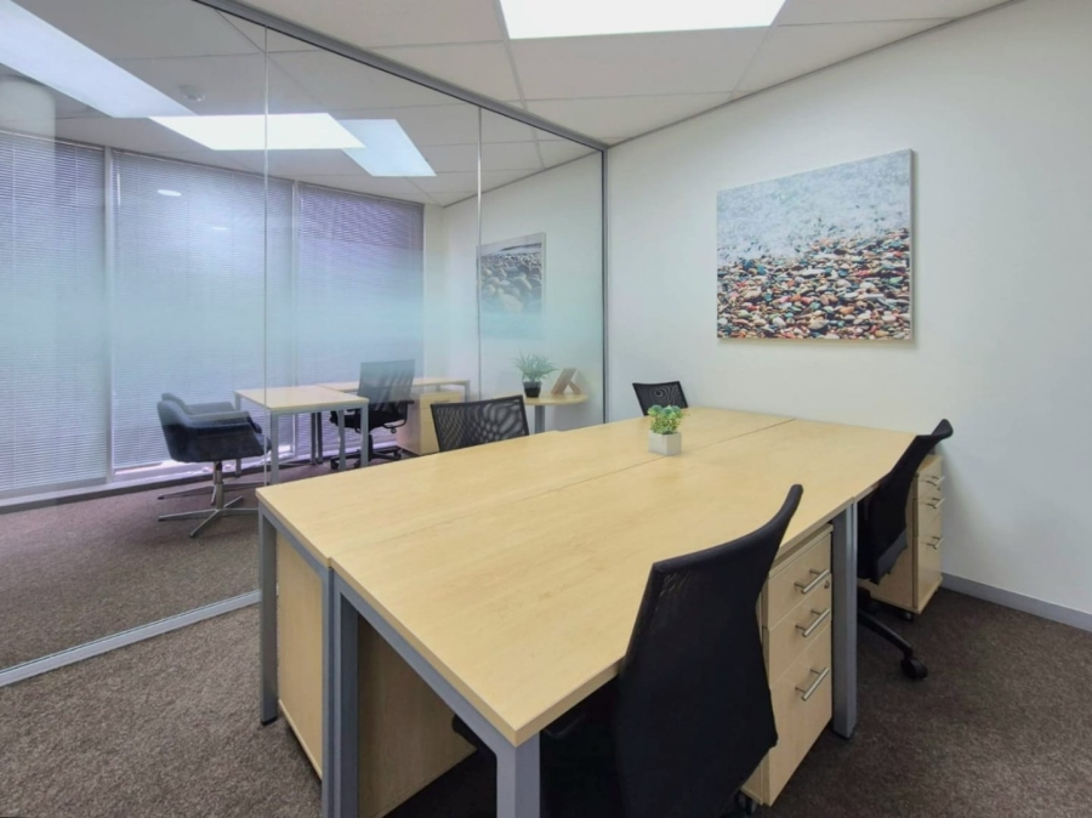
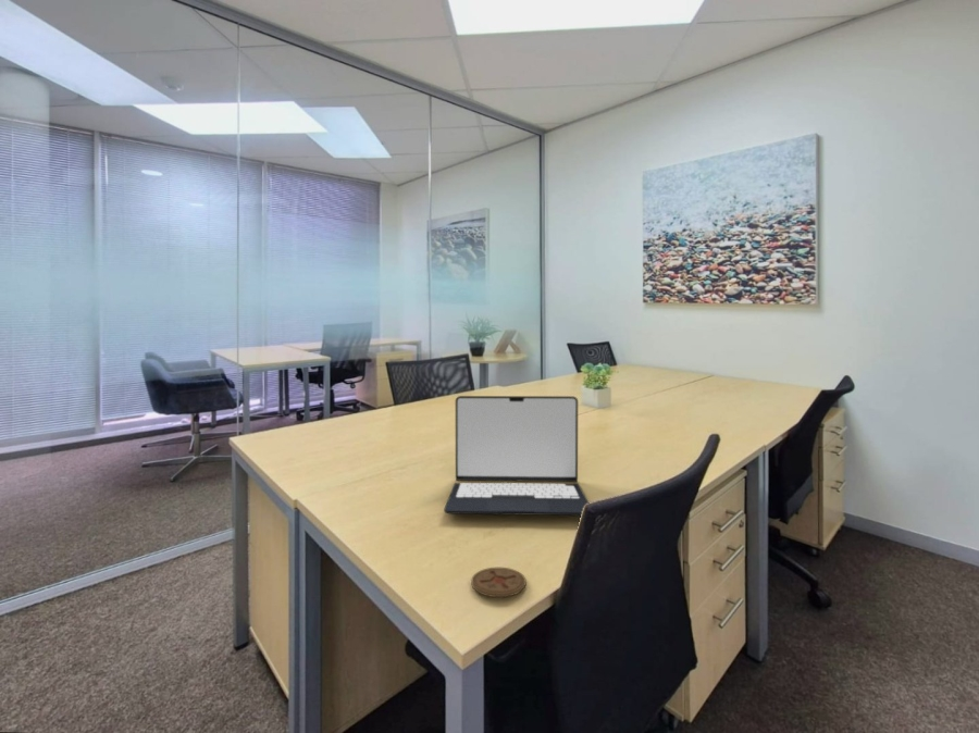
+ coaster (498, 581)
+ laptop (517, 449)
